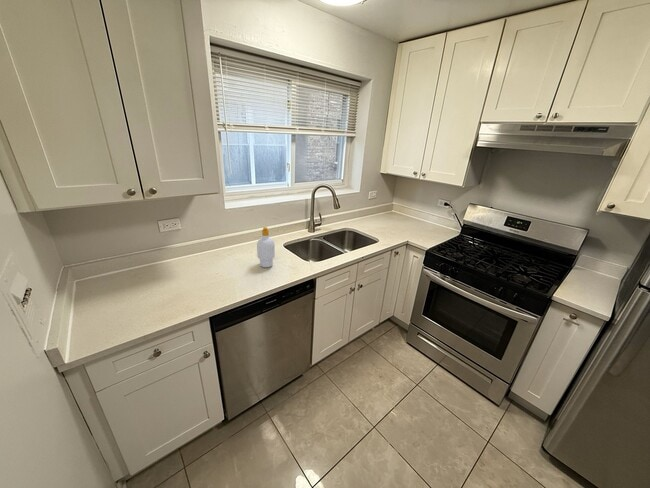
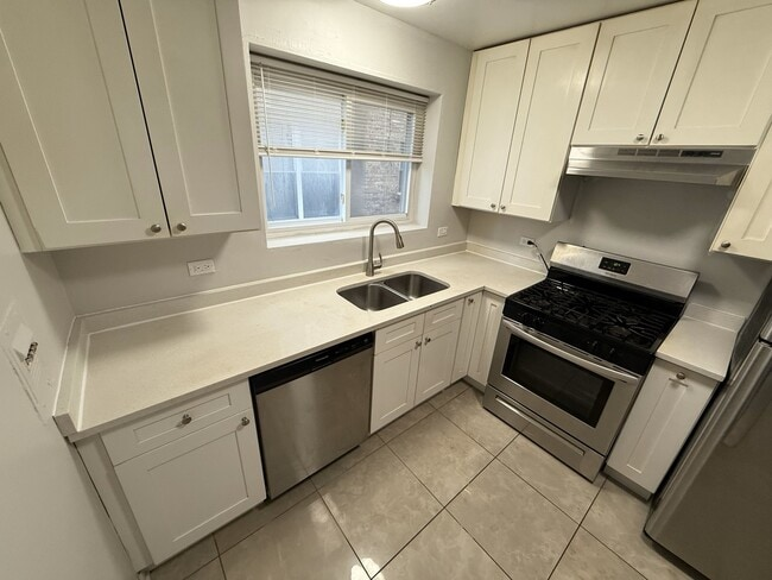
- soap bottle (265, 246)
